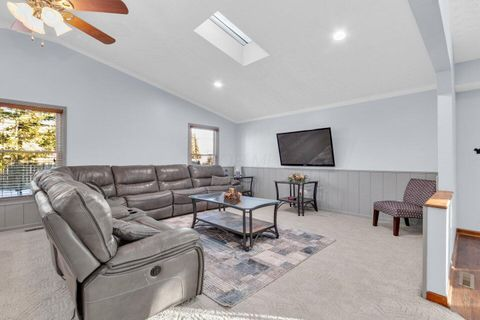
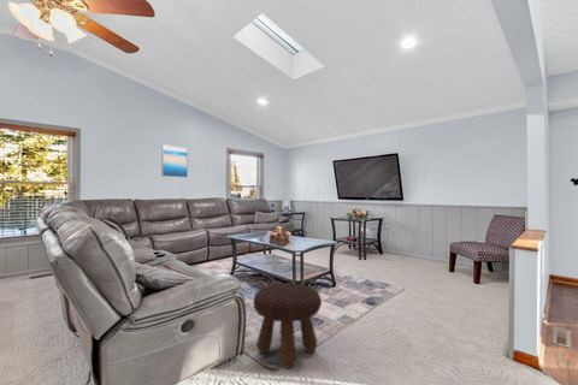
+ footstool (287, 321)
+ wall art (175, 161)
